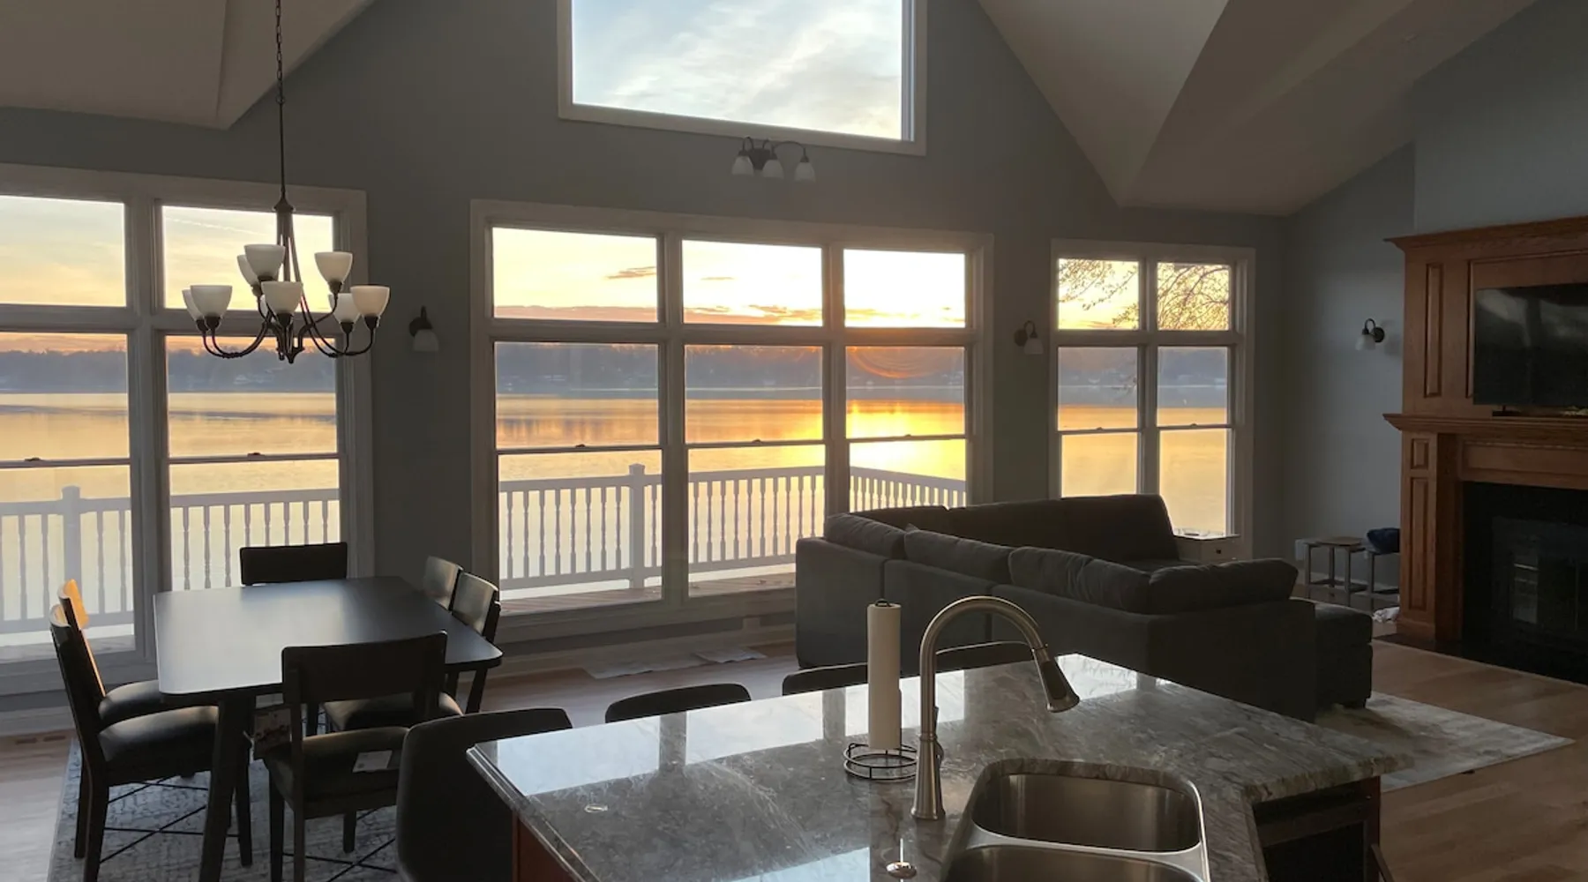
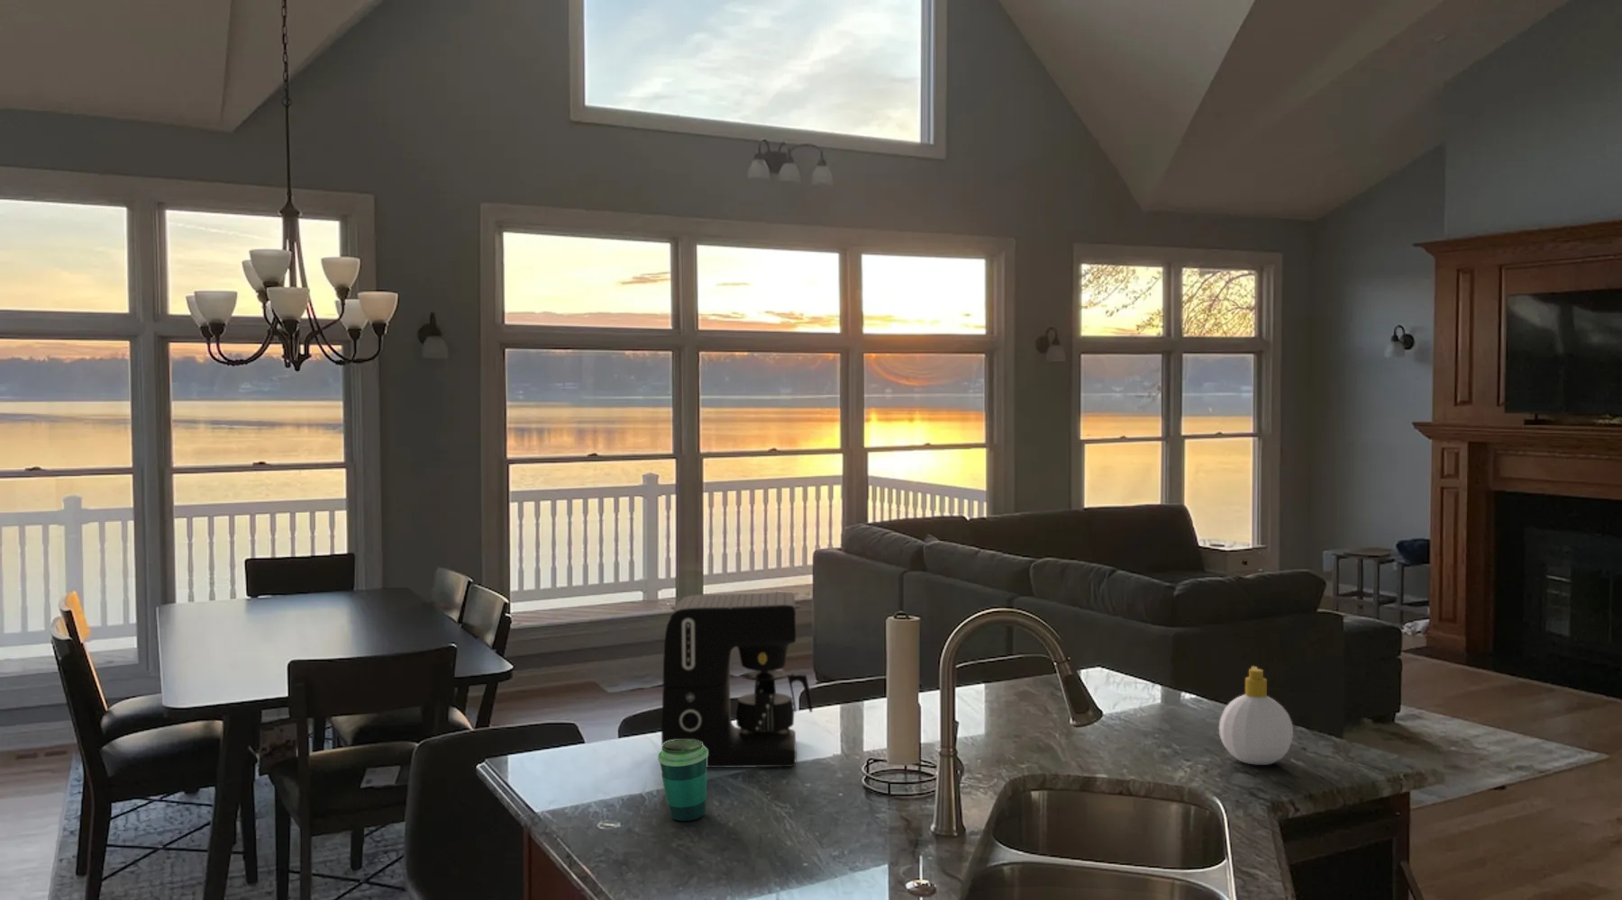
+ coffee maker (742, 677)
+ soap bottle (1255, 715)
+ cup (683, 780)
